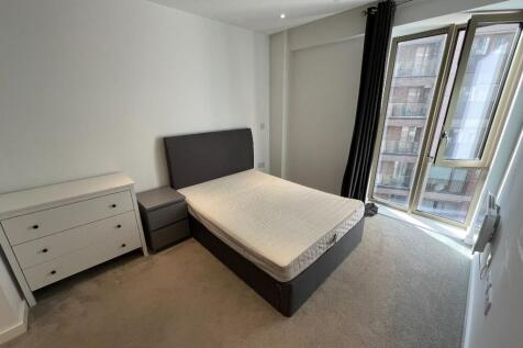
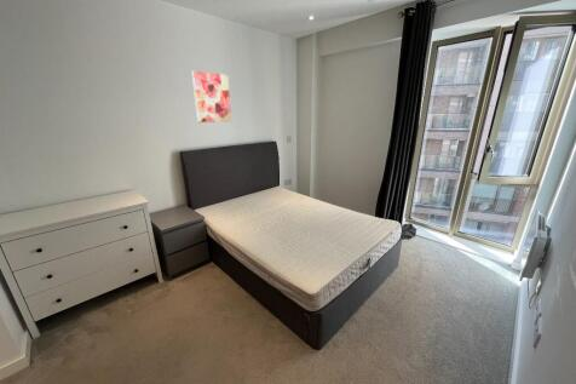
+ wall art (213, 98)
